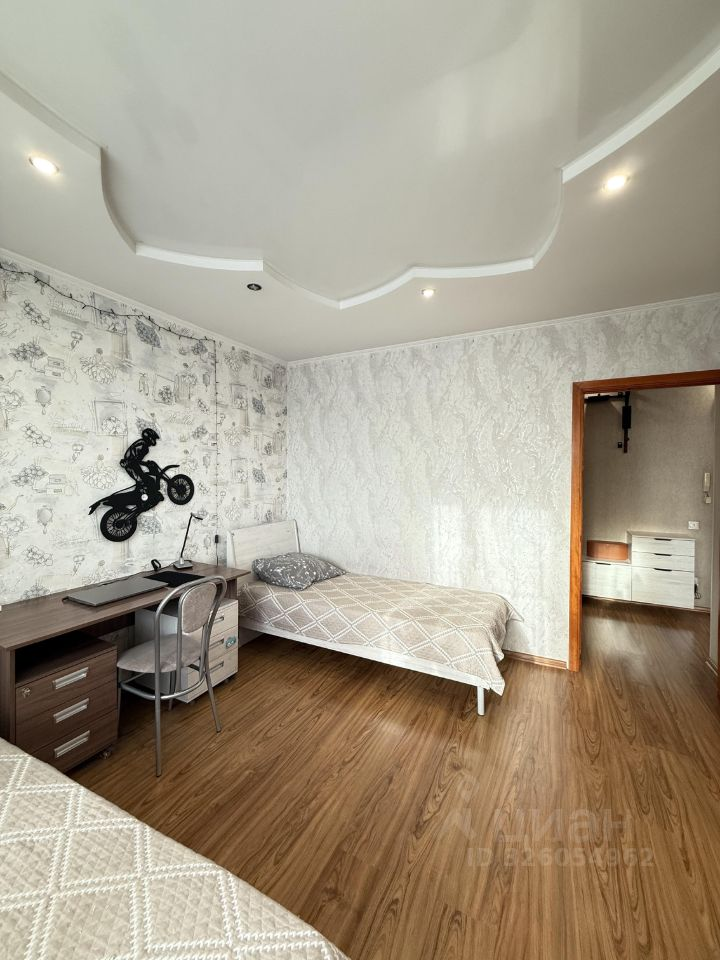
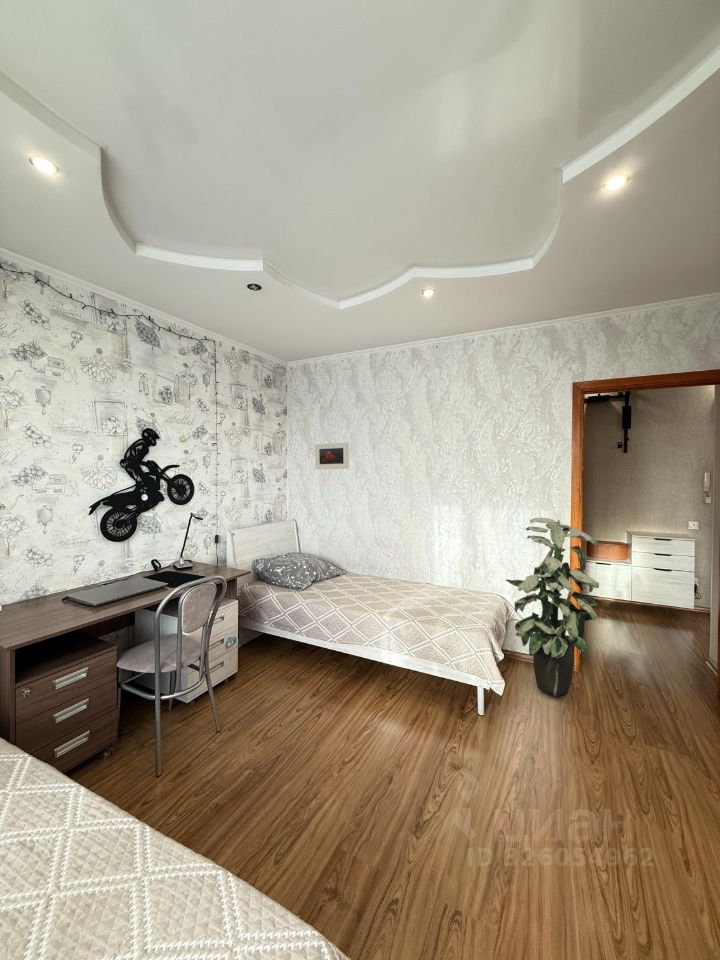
+ indoor plant (551, 602)
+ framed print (331, 456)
